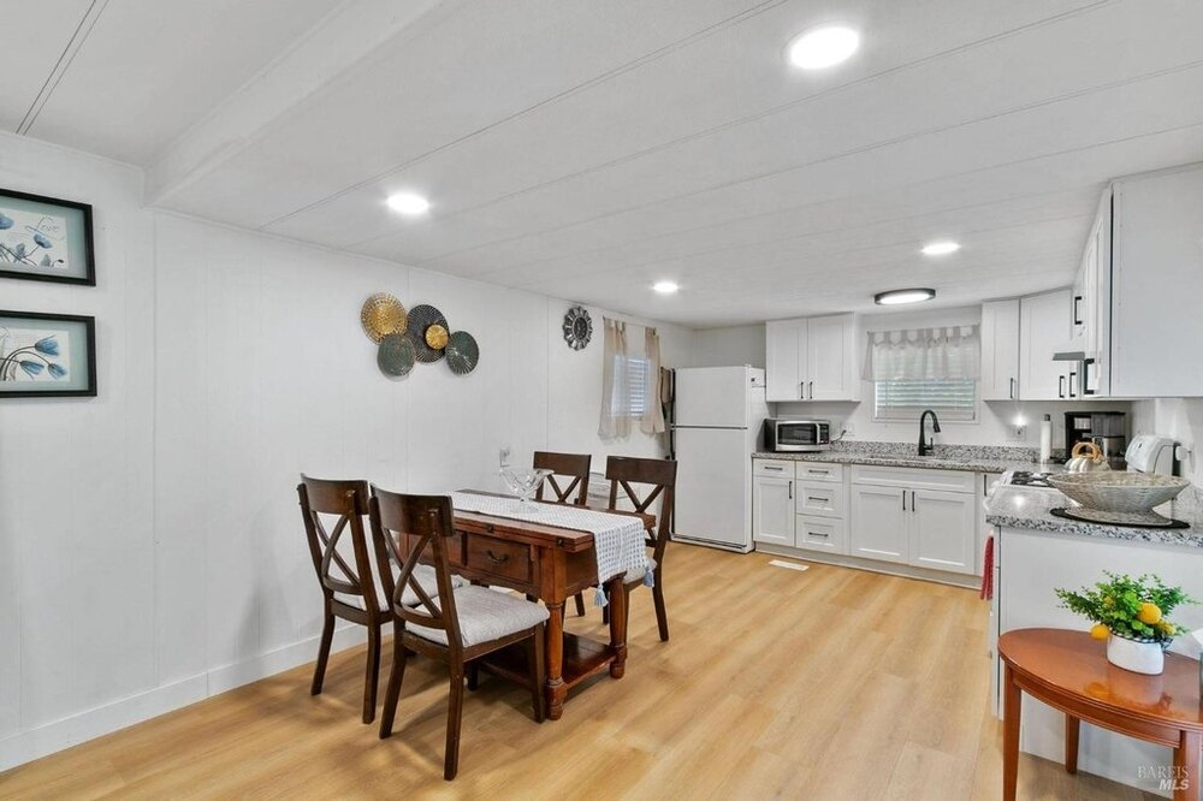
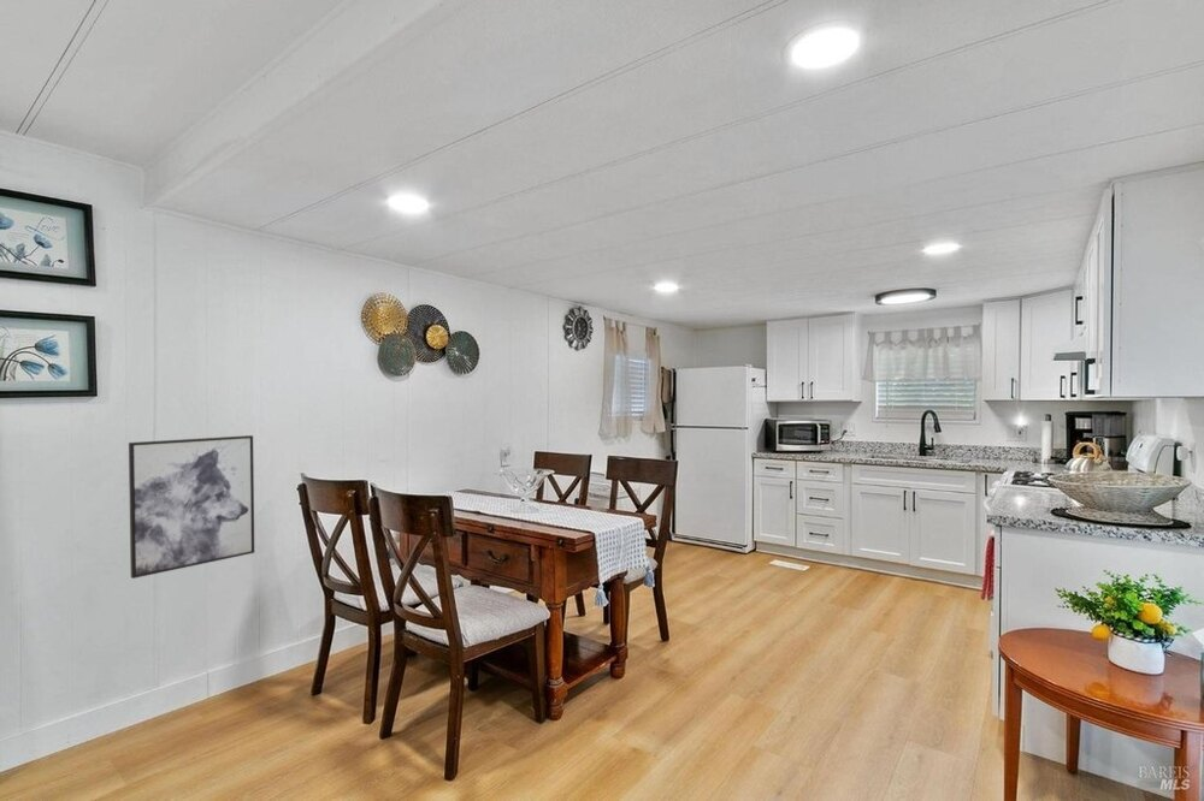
+ wall art (195, 502)
